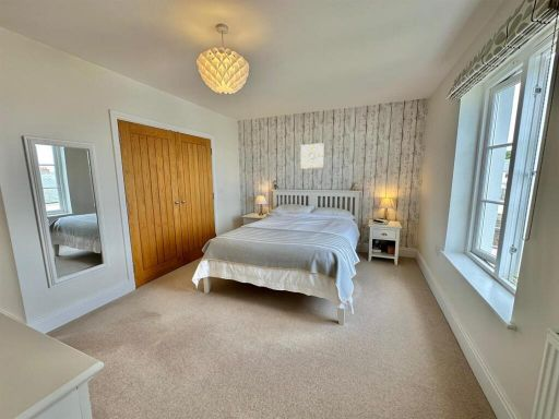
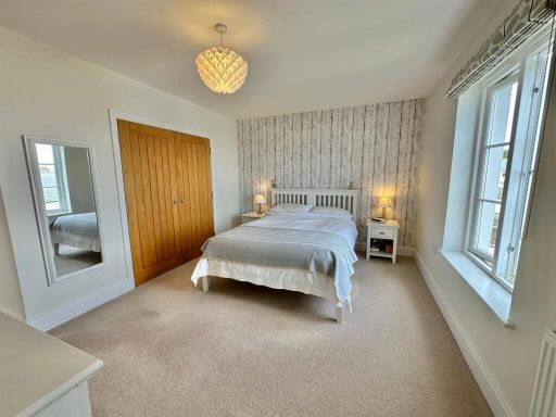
- wall art (312, 156)
